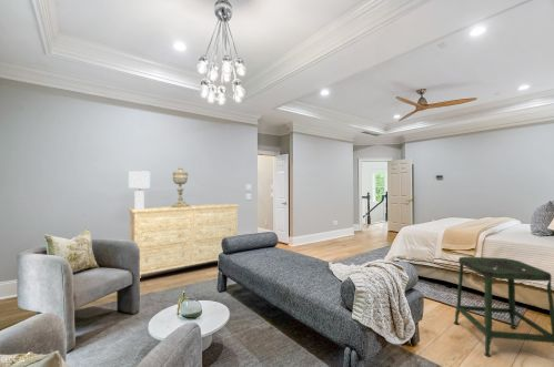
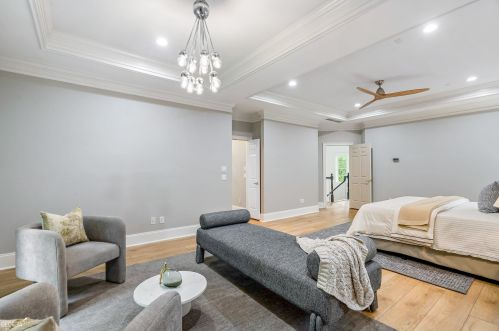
- stool (501, 308)
- decorative urn (180, 185)
- lamp (139, 190)
- dresser (188, 237)
